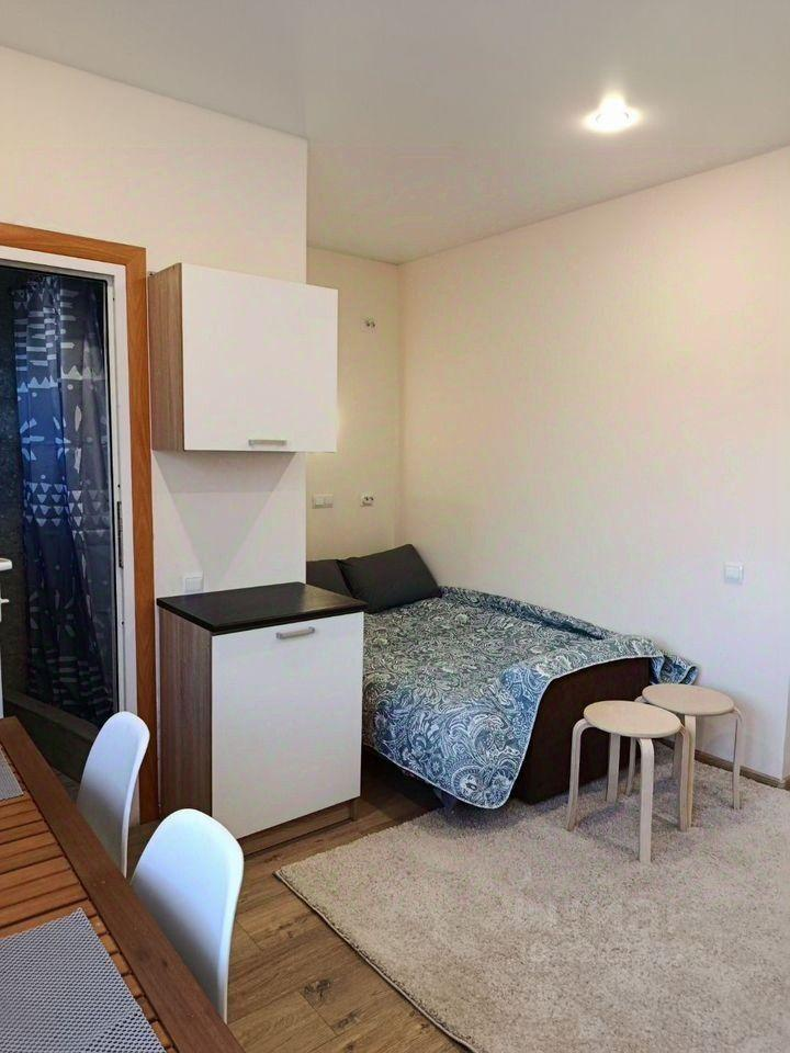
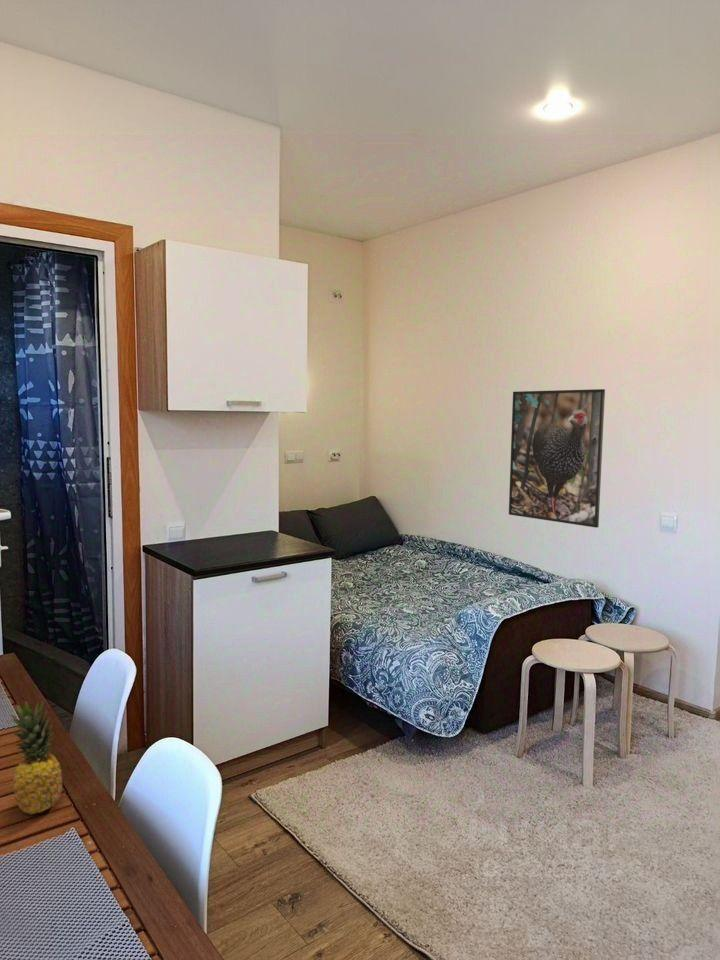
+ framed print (553, 456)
+ fruit (36, 753)
